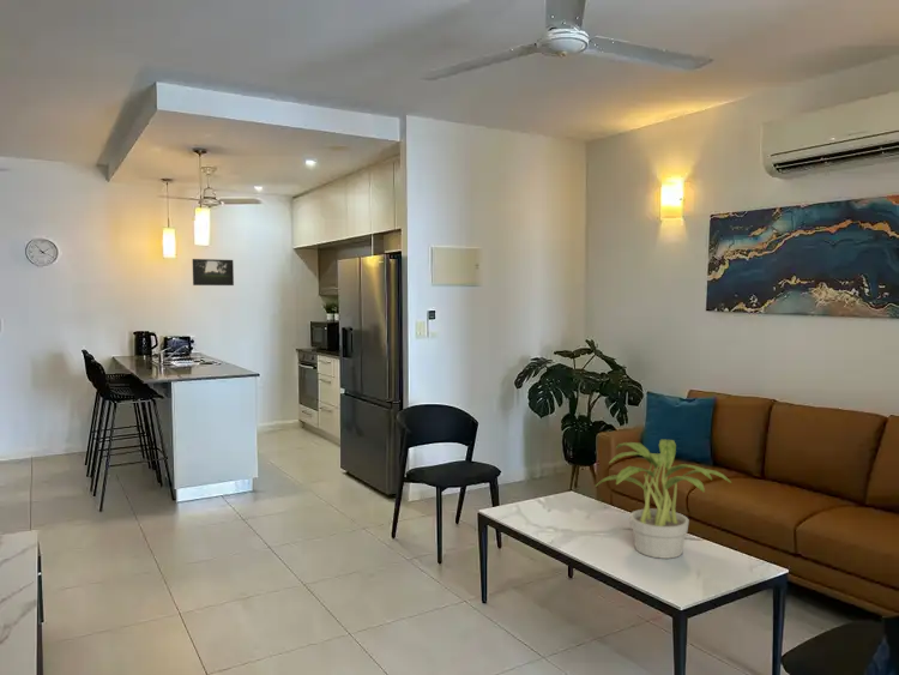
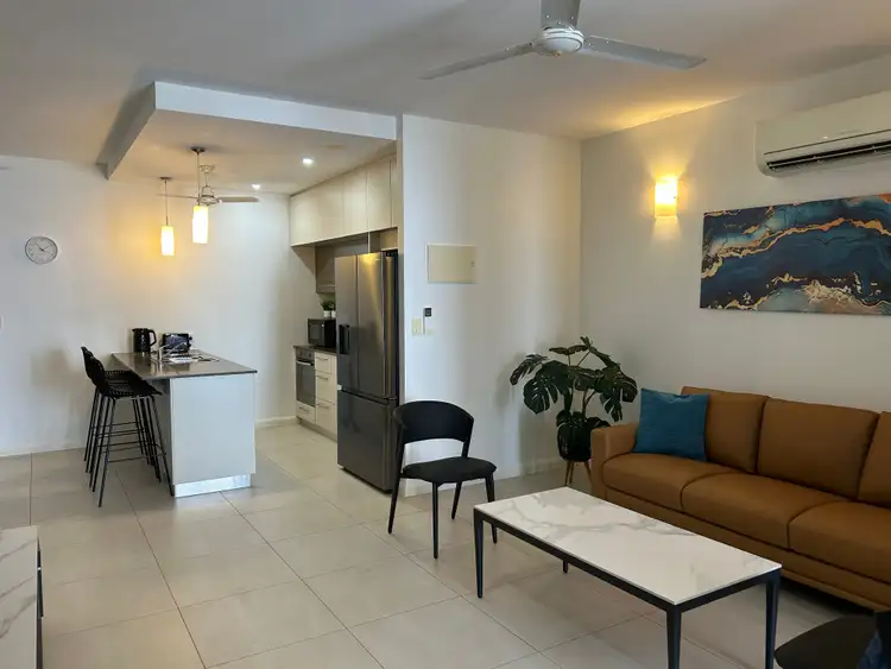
- potted plant (660, 499)
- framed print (212, 272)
